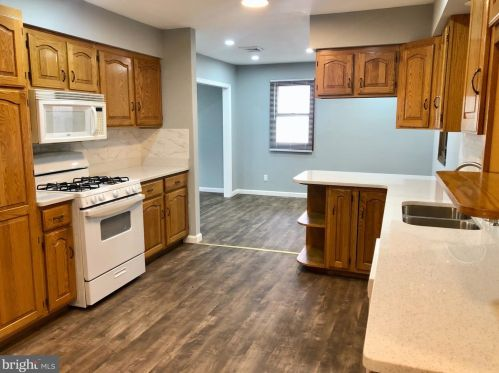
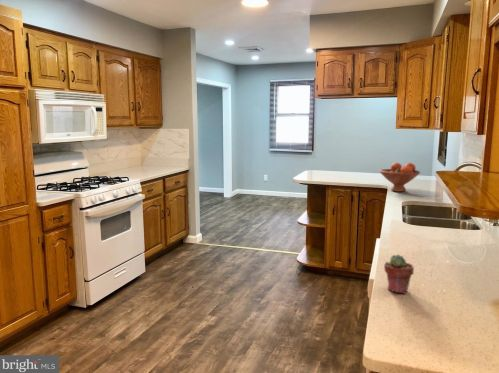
+ fruit bowl (399, 177)
+ potted succulent (398, 272)
